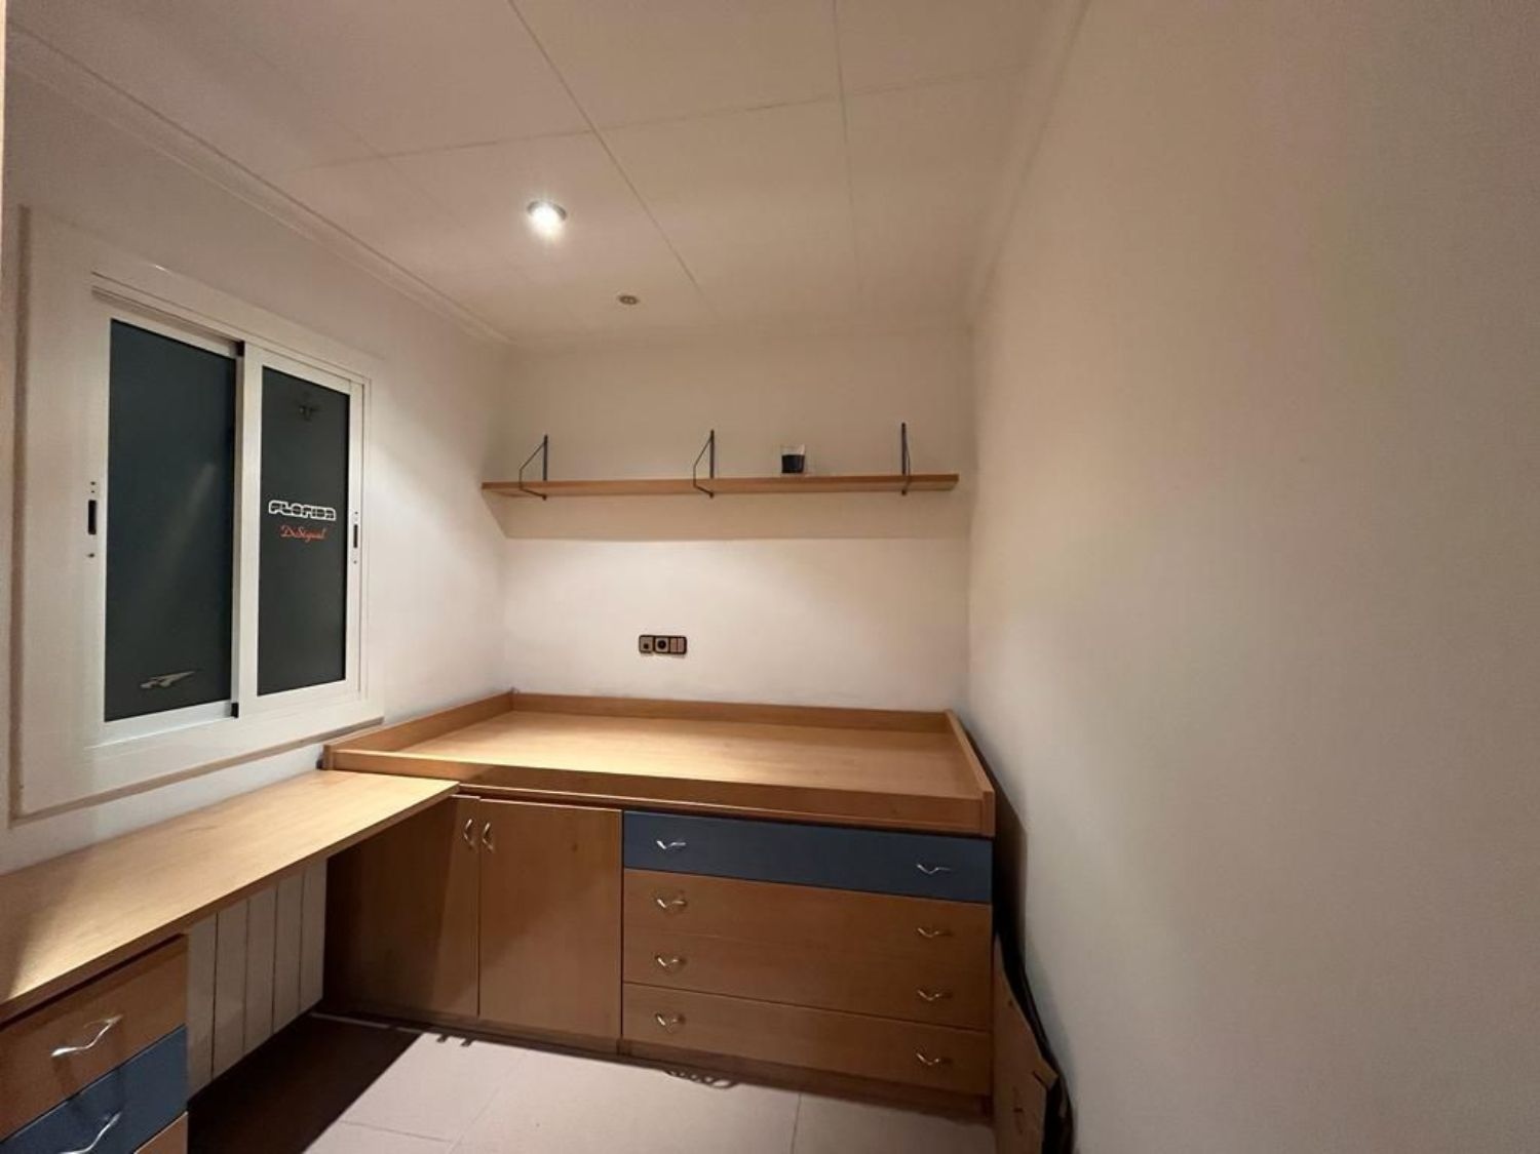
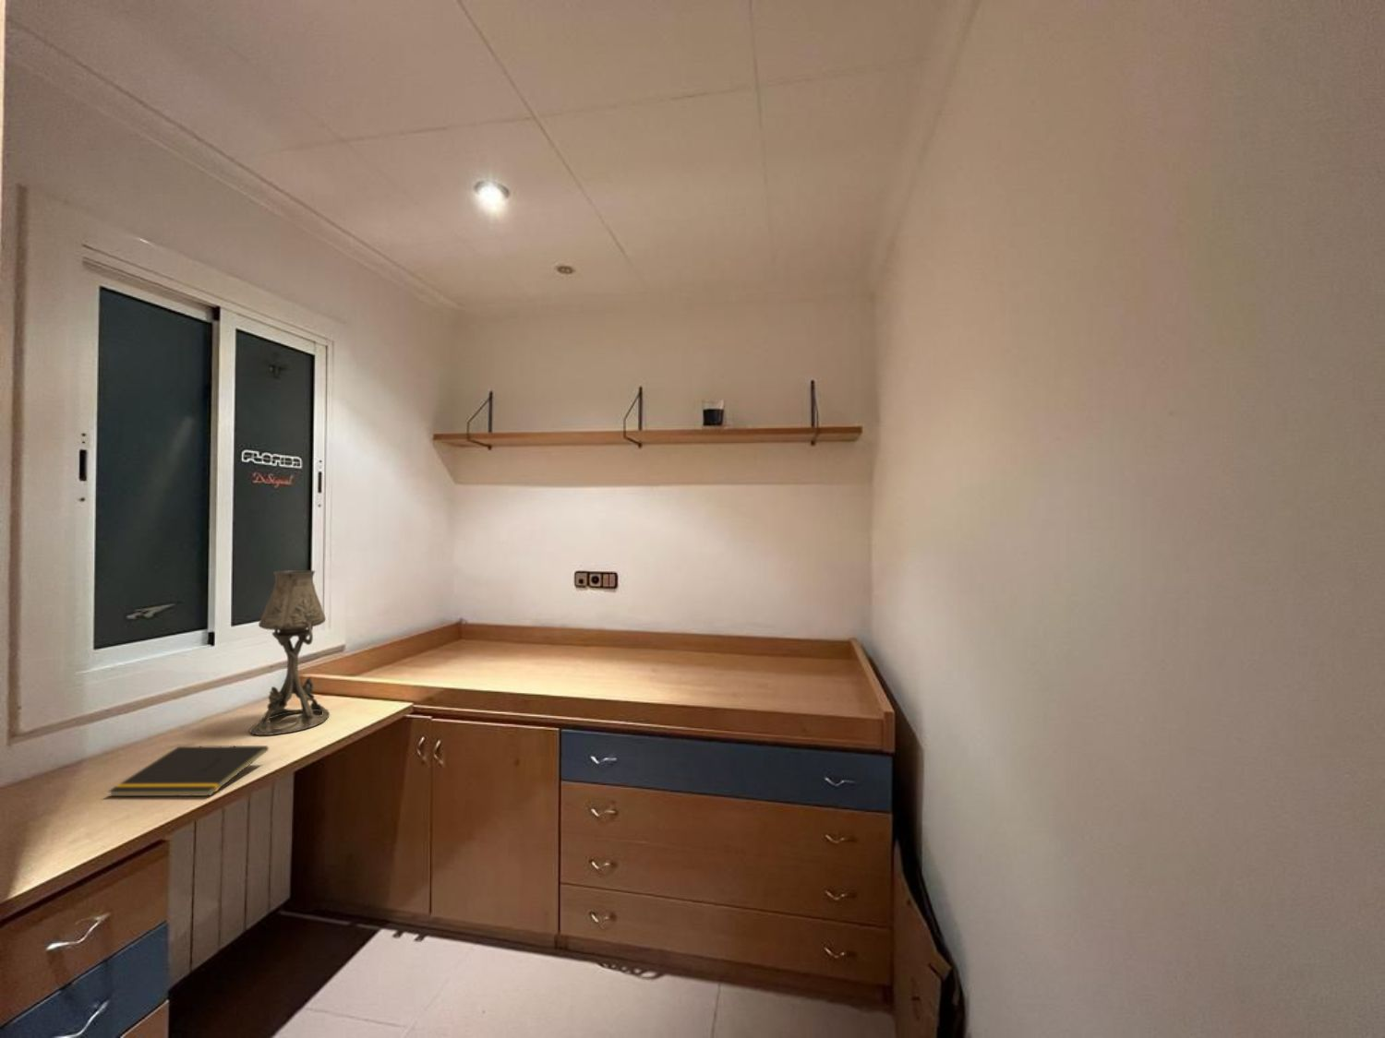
+ table lamp (292, 645)
+ notepad (193, 769)
